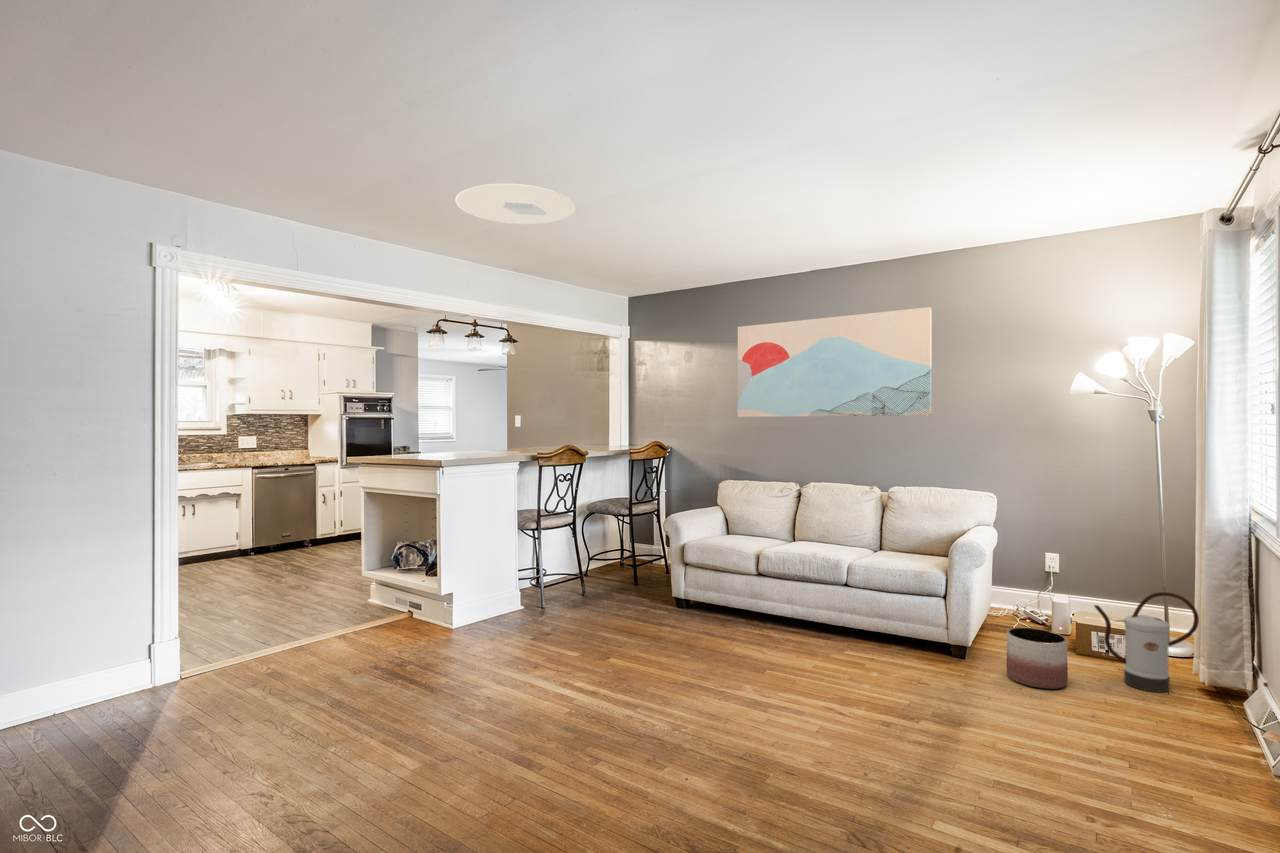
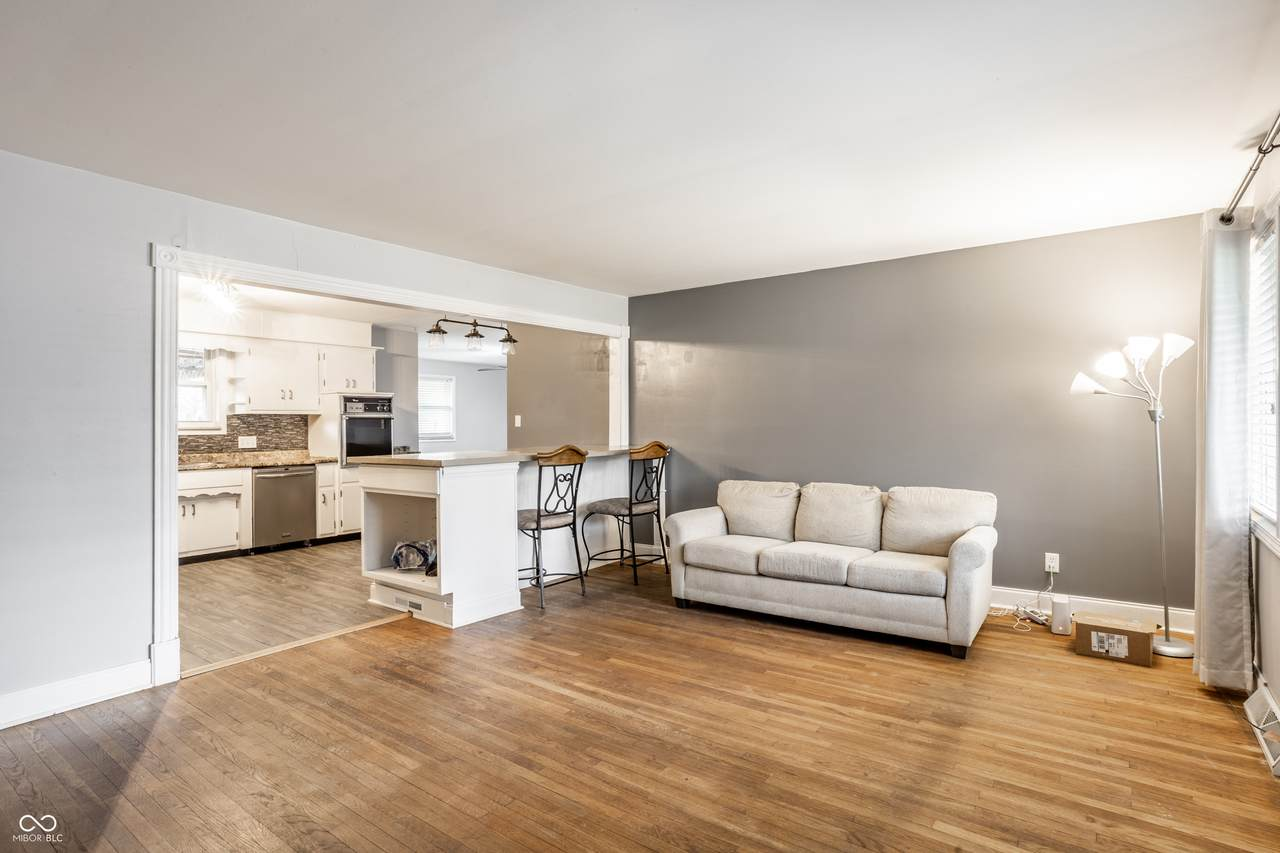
- watering can (1144, 637)
- ceiling light (516, 200)
- wall art (826, 367)
- planter (1036, 657)
